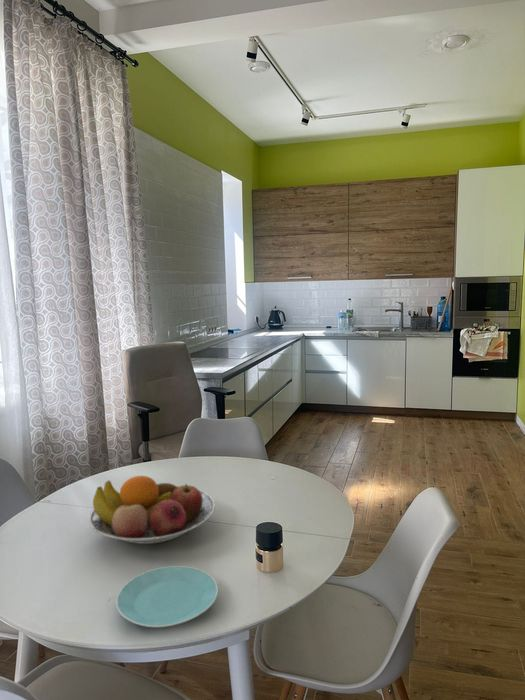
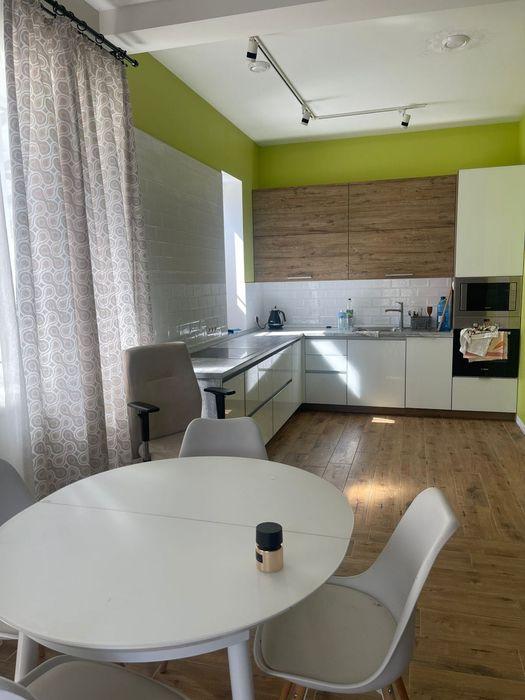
- fruit bowl (153, 504)
- plate (168, 598)
